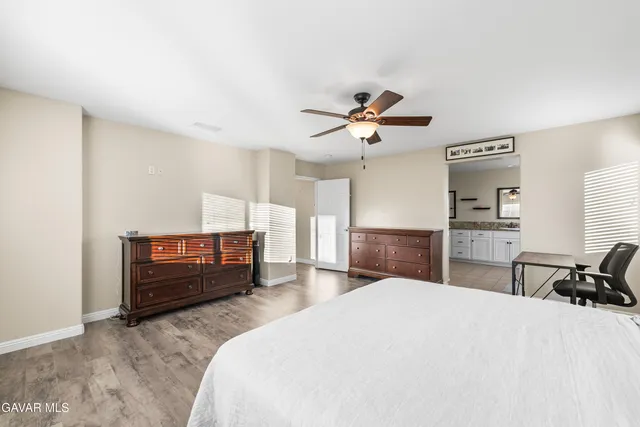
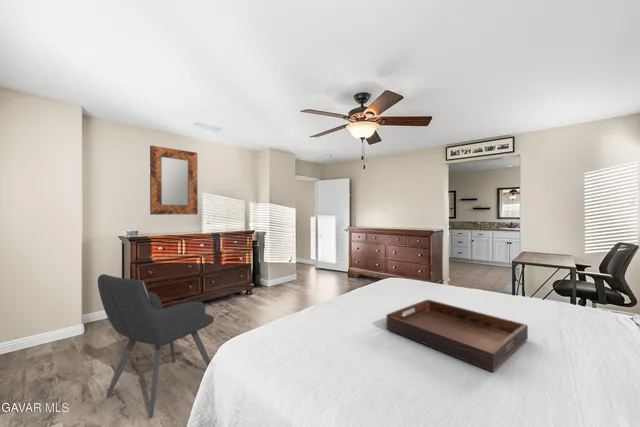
+ armchair (158, 329)
+ serving tray (452, 326)
+ home mirror (175, 182)
